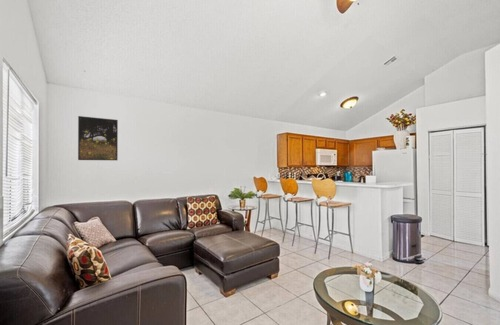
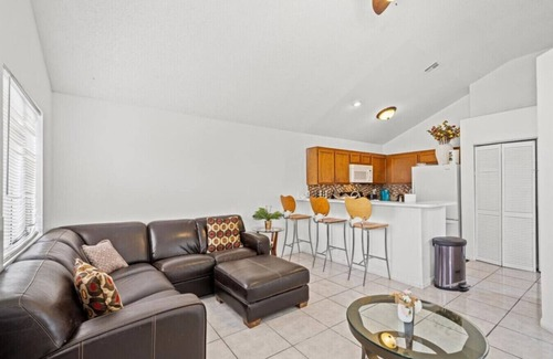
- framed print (98, 139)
